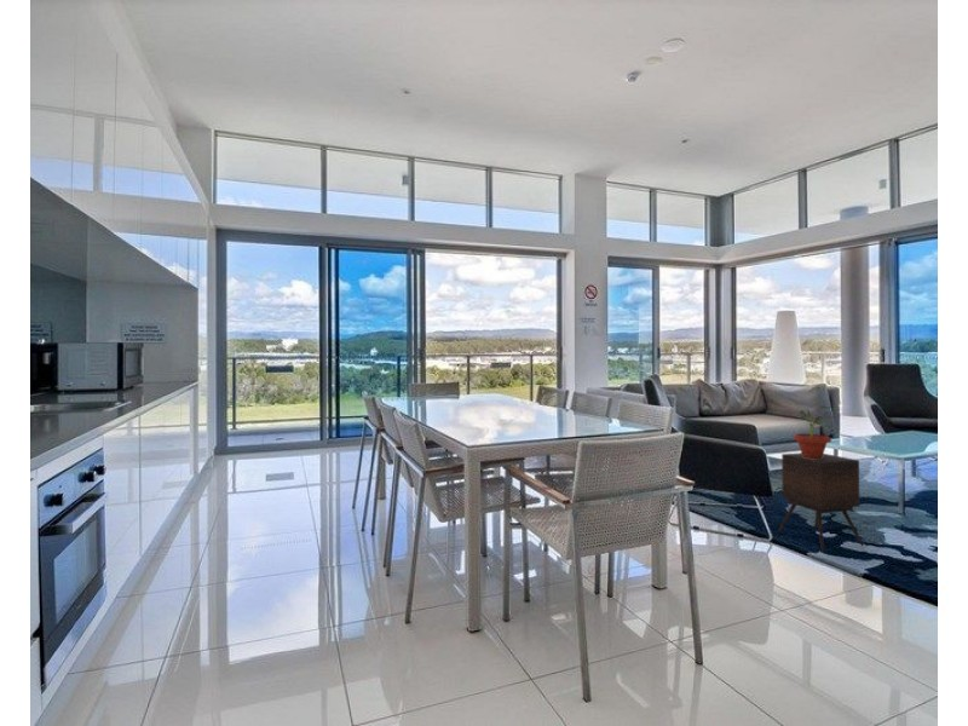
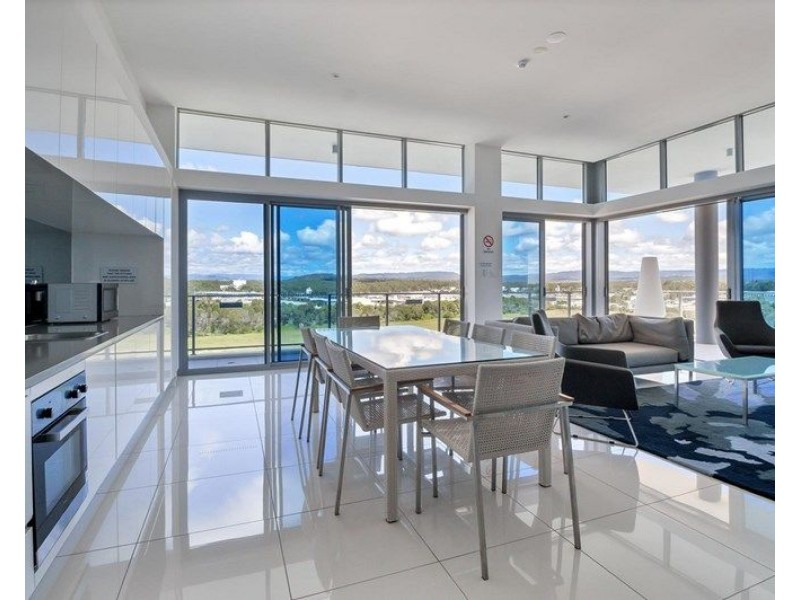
- potted plant (811, 432)
- side table (818, 497)
